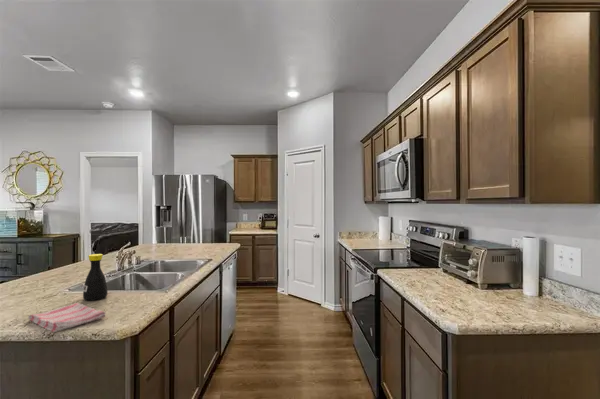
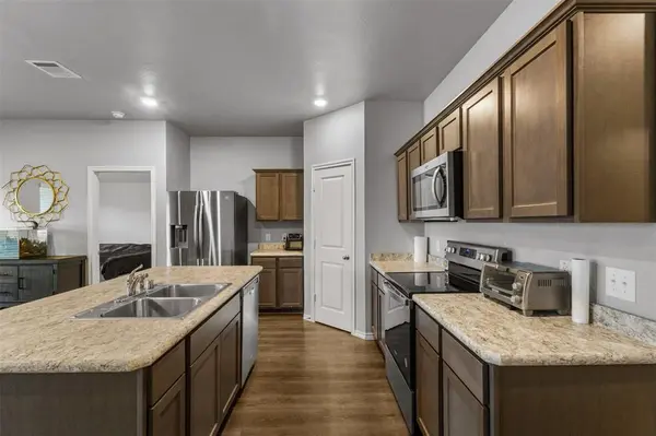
- dish towel (67, 314)
- bottle (95, 276)
